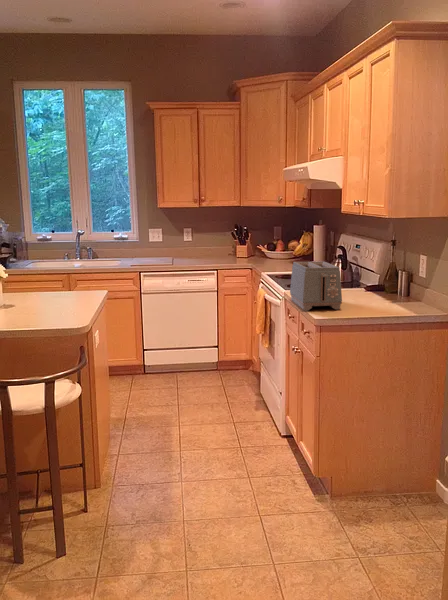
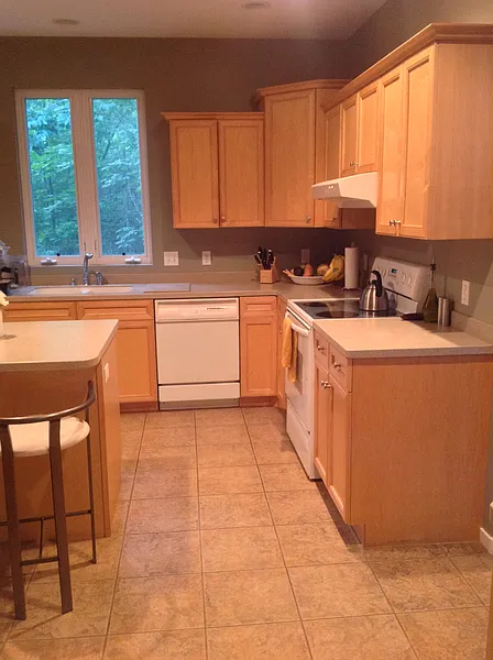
- toaster (315, 285)
